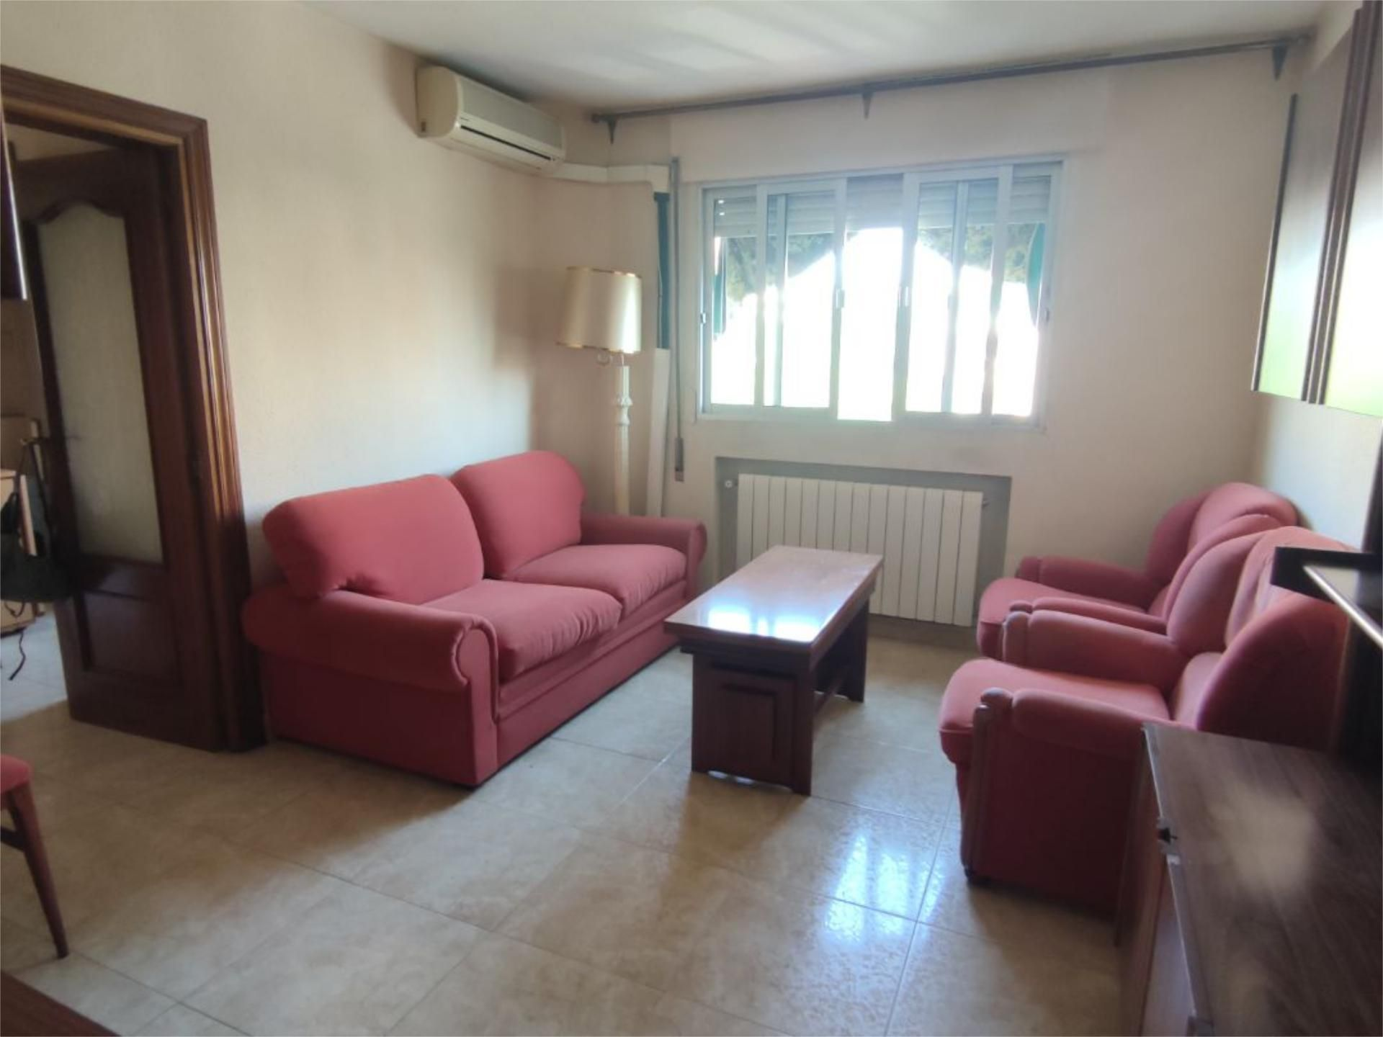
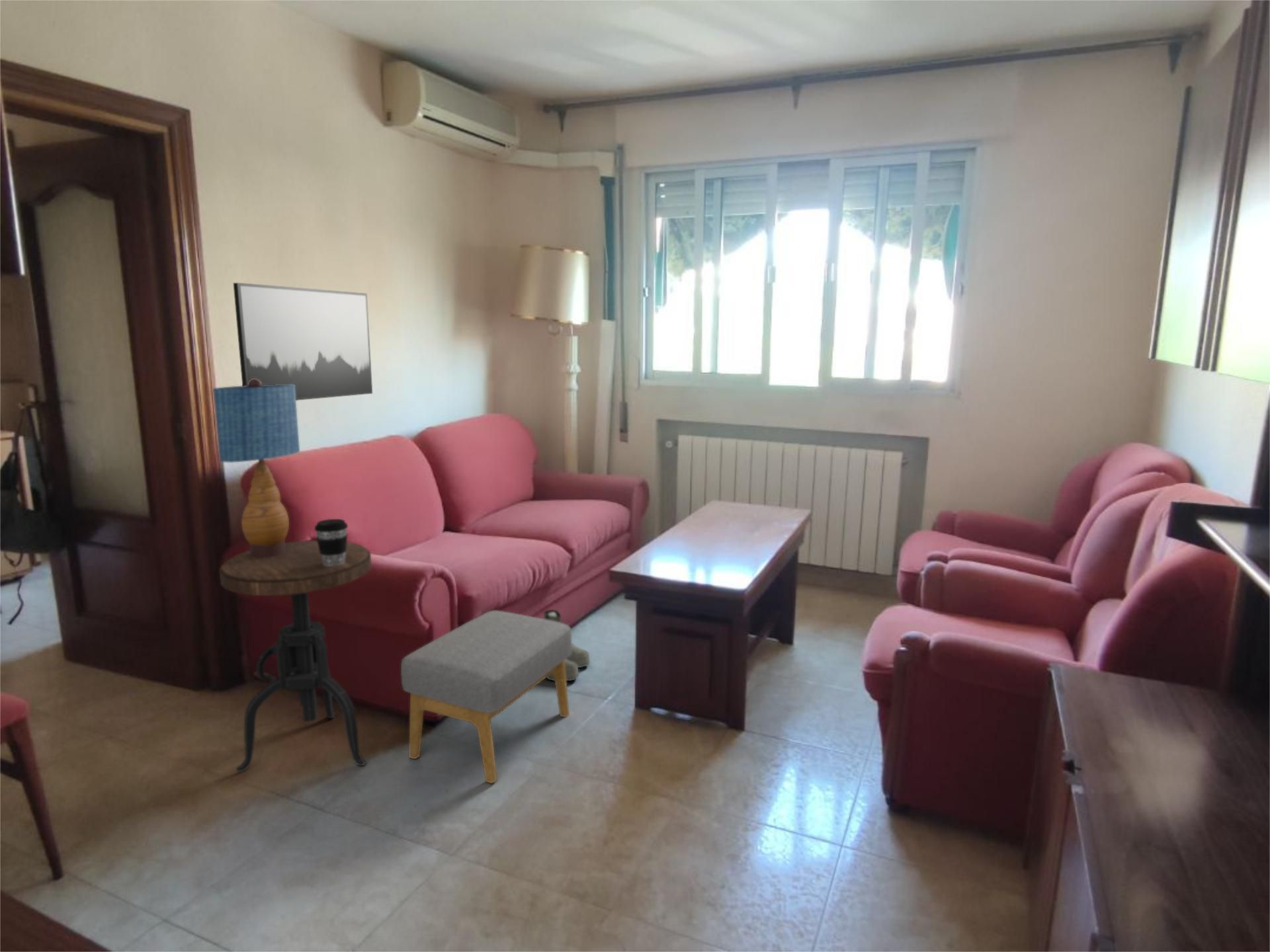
+ wall art (310, 344)
+ coffee cup (332, 542)
+ table lamp (263, 466)
+ boots (572, 643)
+ footstool (491, 686)
+ side table (306, 656)
